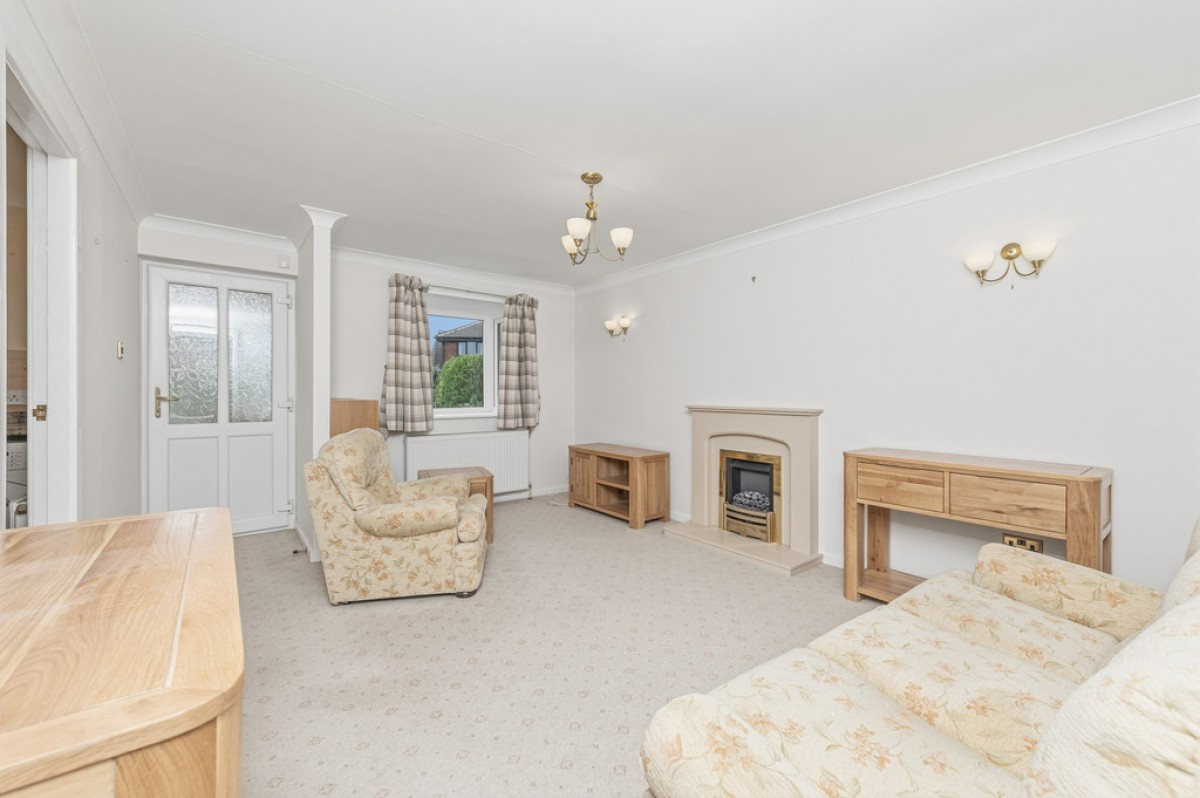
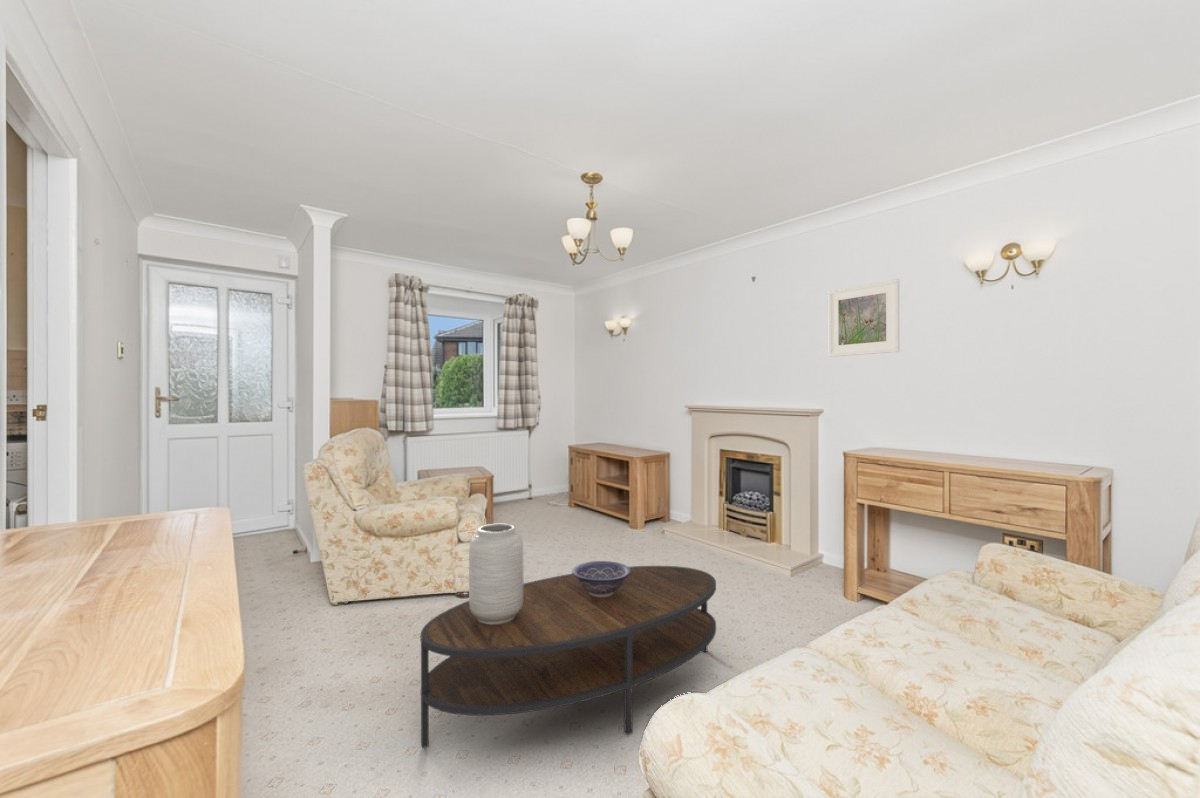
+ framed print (861, 320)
+ coffee table (586, 645)
+ decorative bowl (601, 580)
+ vase (496, 571)
